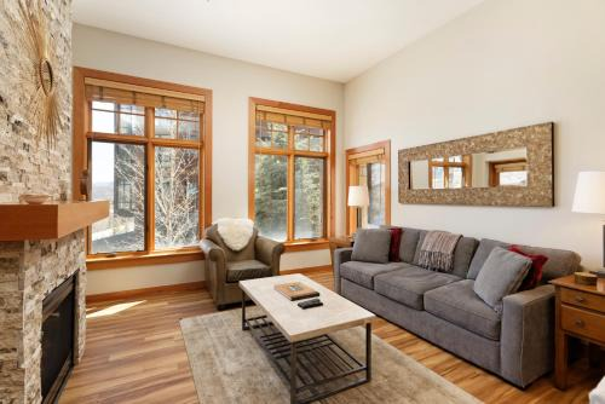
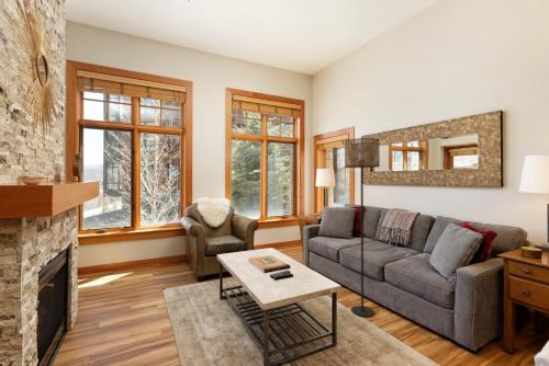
+ floor lamp (361, 226)
